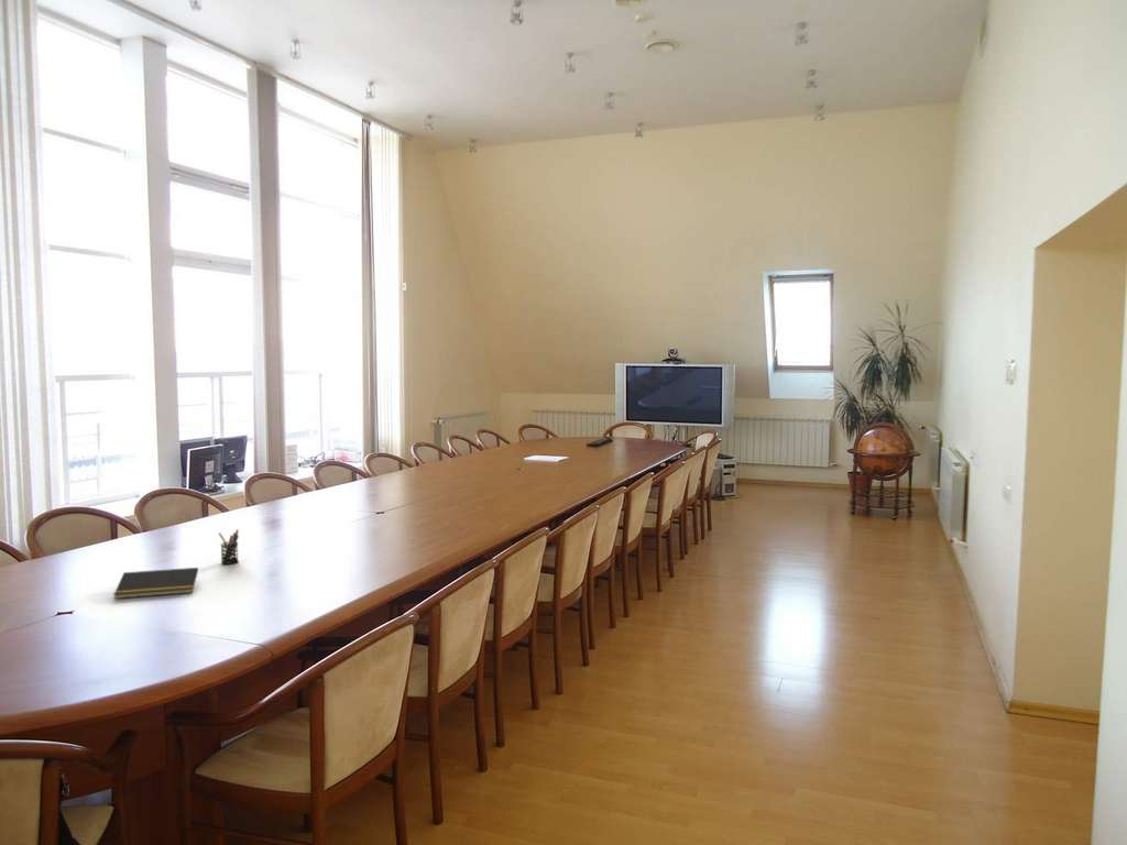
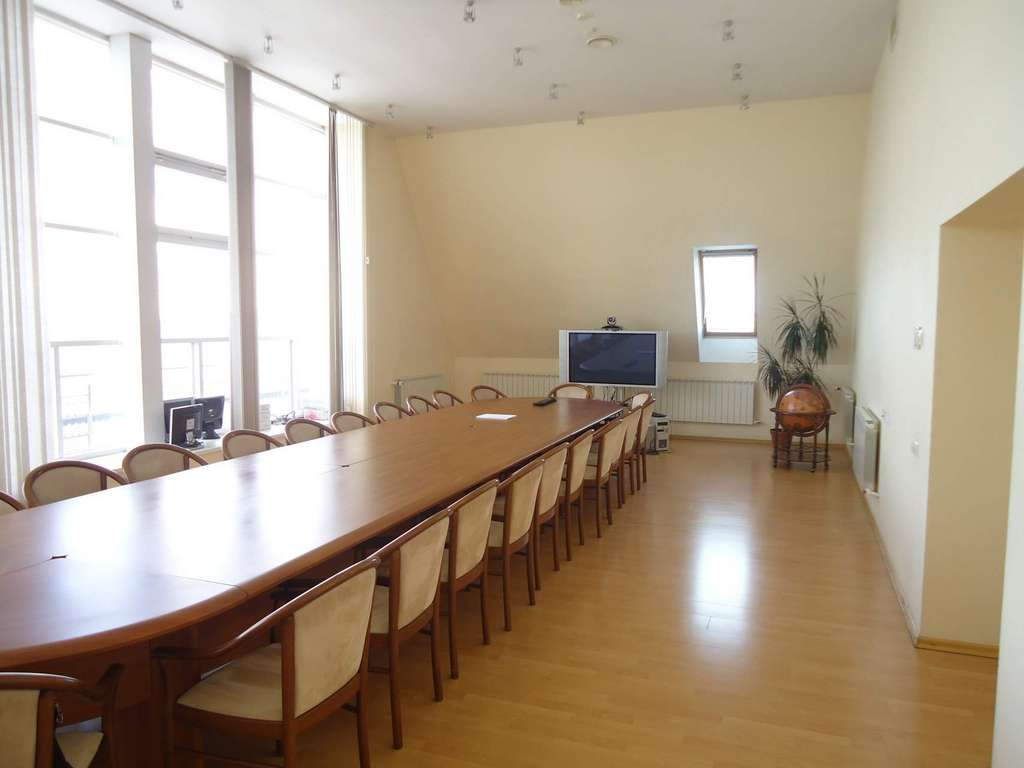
- notepad (157, 582)
- pen holder (231, 545)
